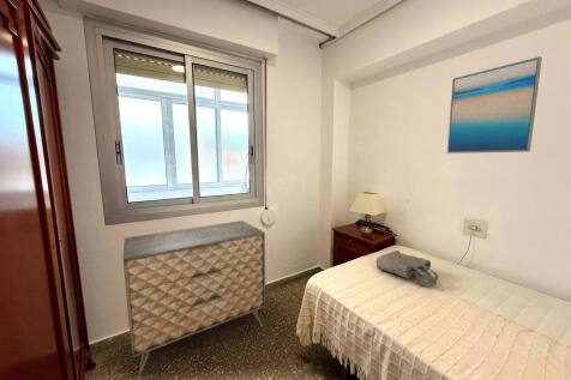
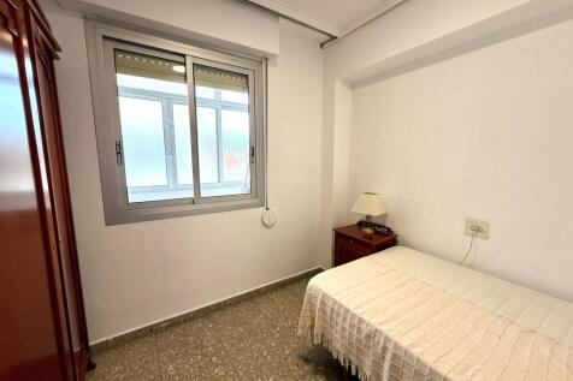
- wall art (487, 111)
- dresser (199, 284)
- tote bag (410, 266)
